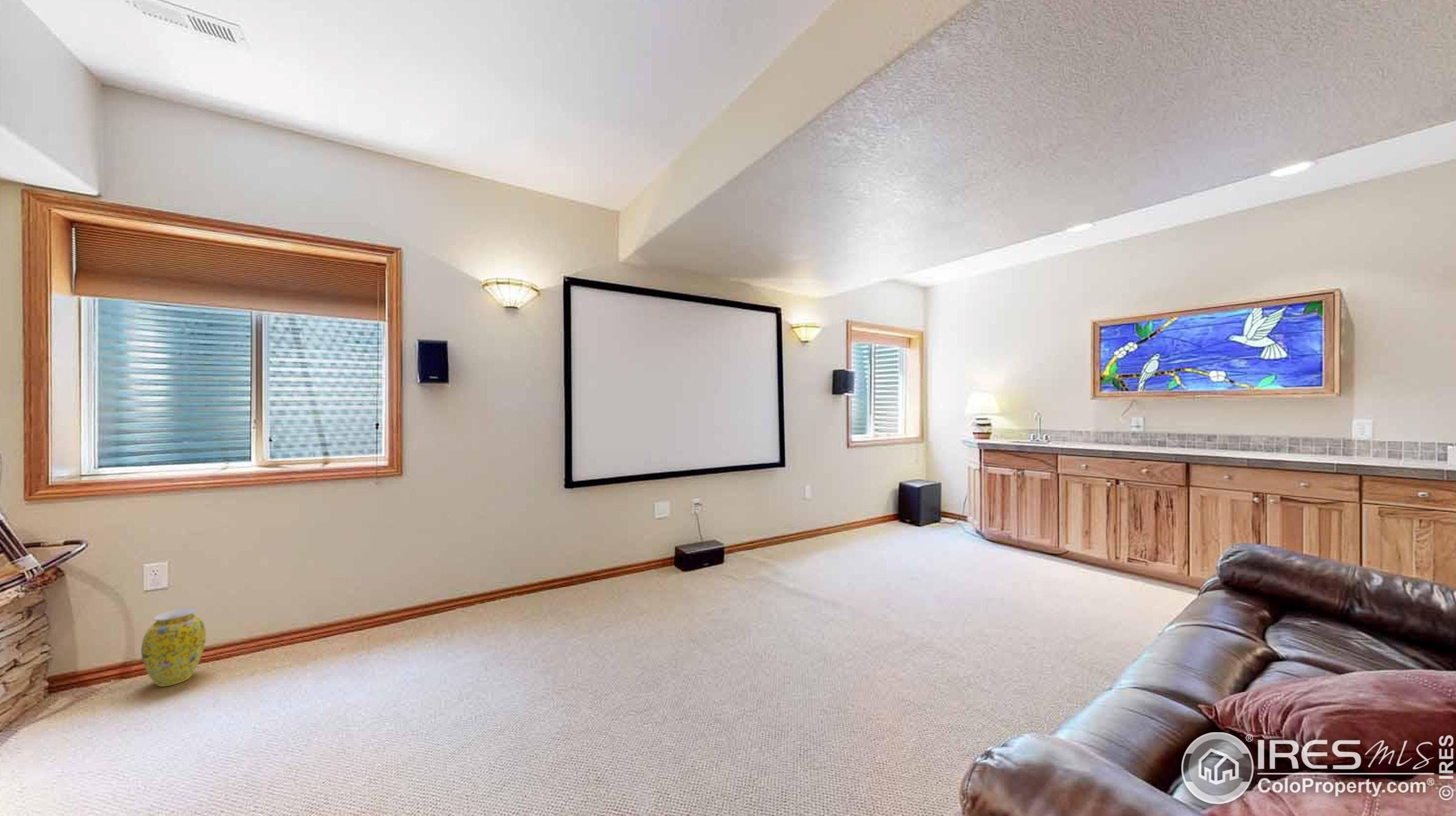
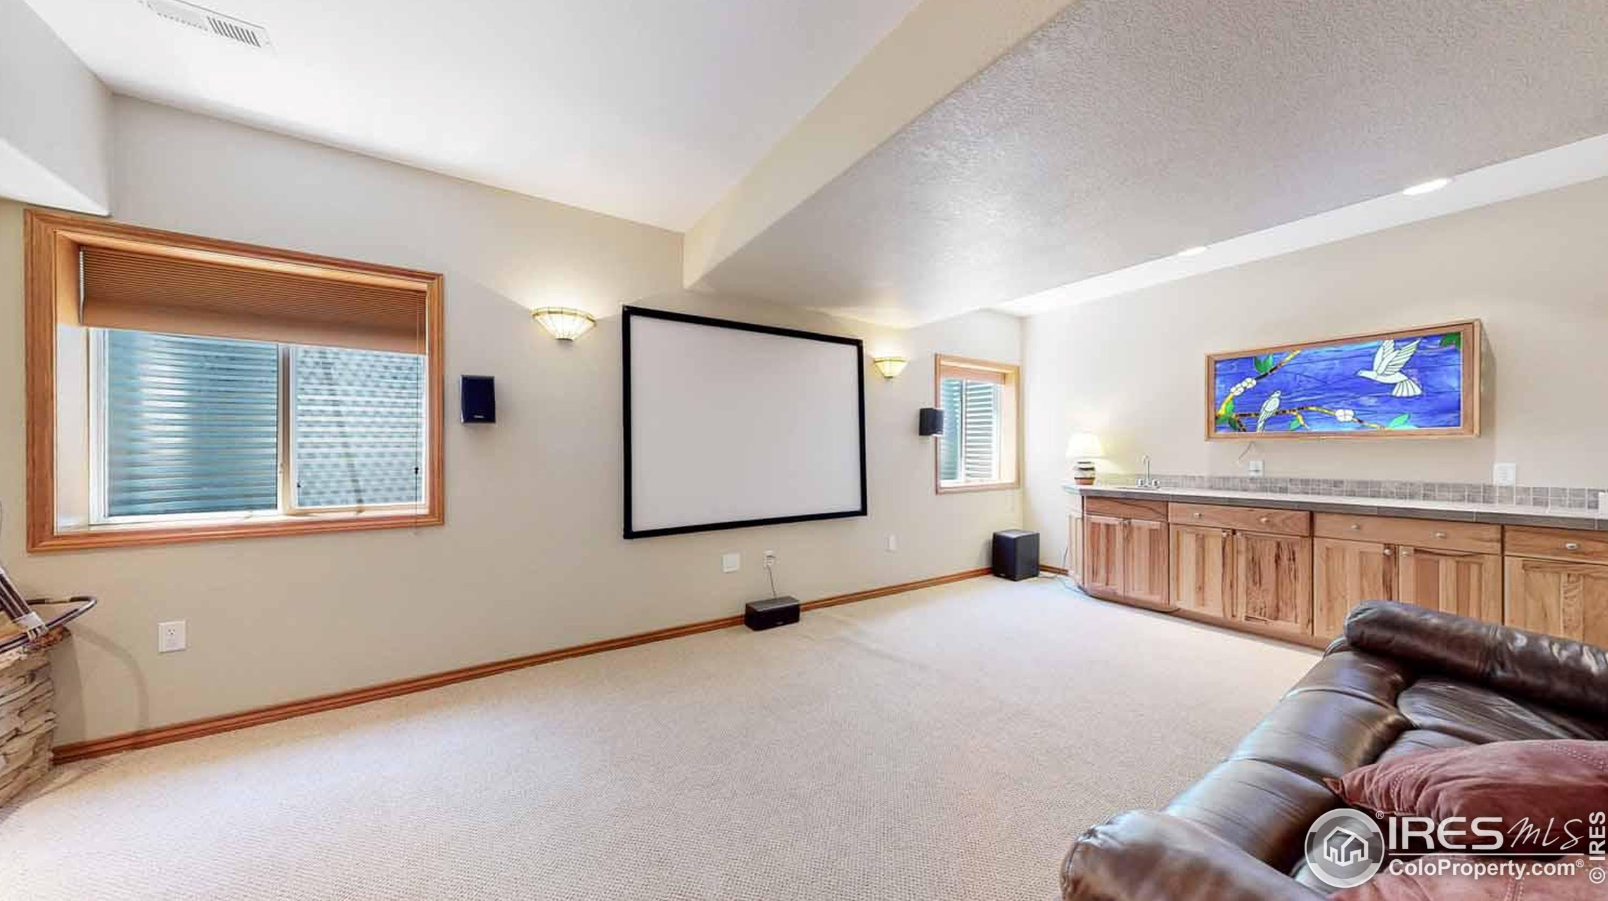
- vase (174, 647)
